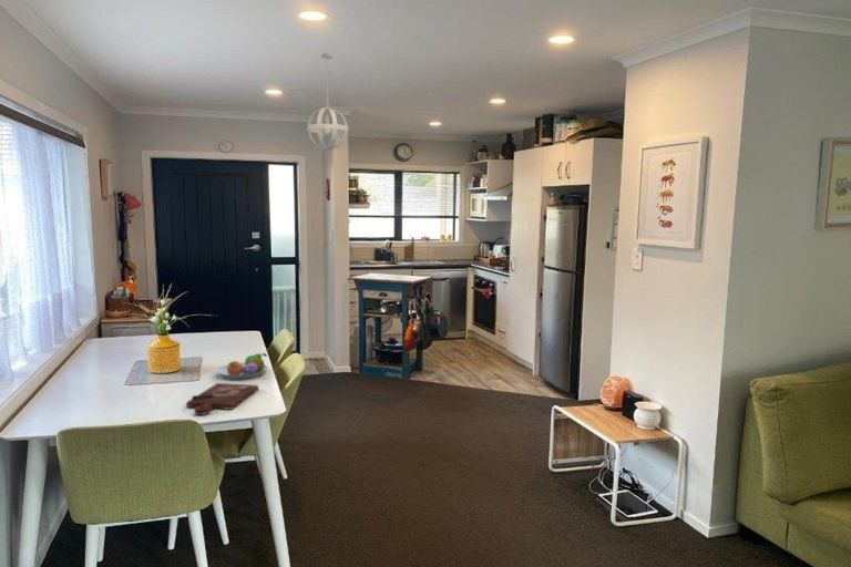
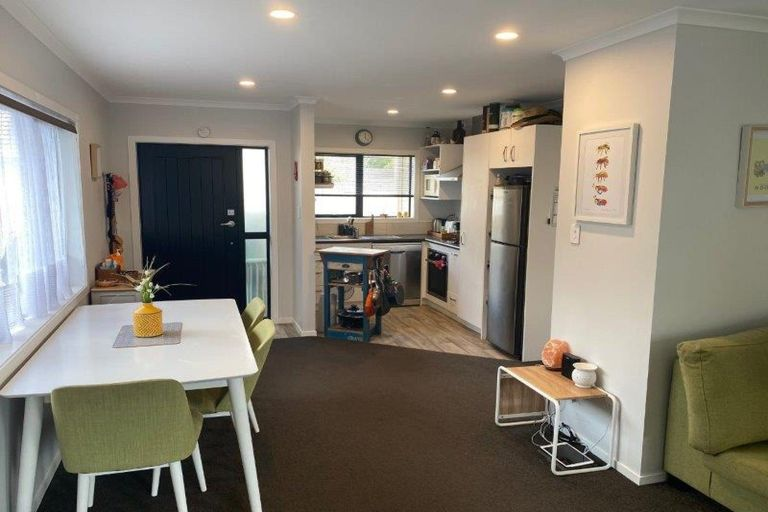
- fruit bowl (244, 363)
- cutting board (224, 395)
- pendant light (327, 101)
